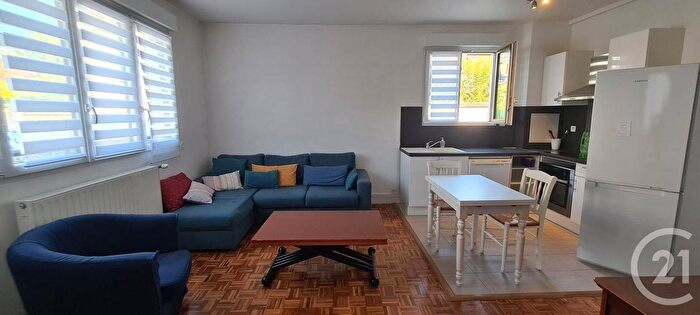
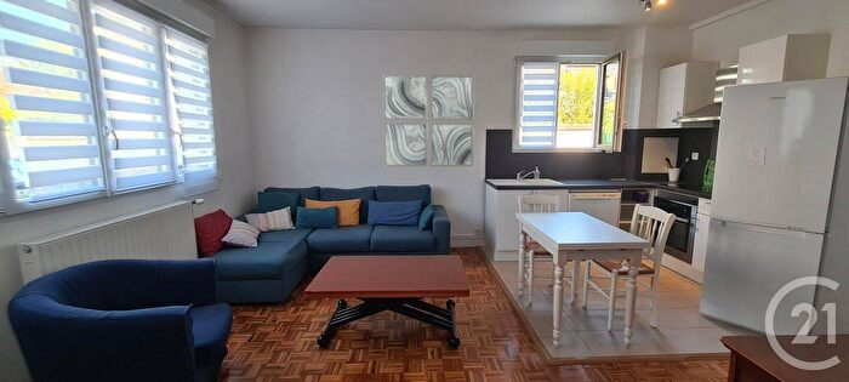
+ wall art (427, 122)
